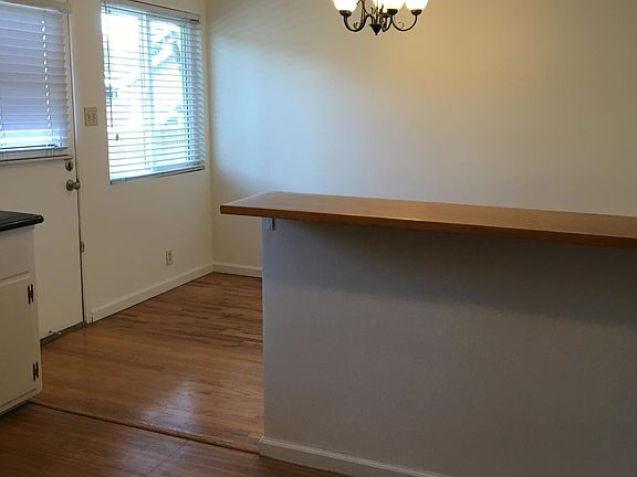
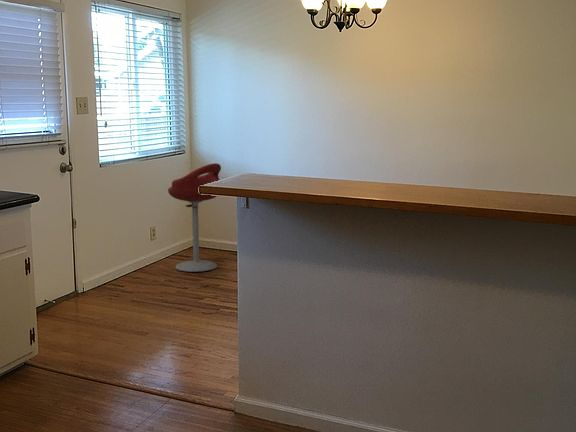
+ bar stool (195, 215)
